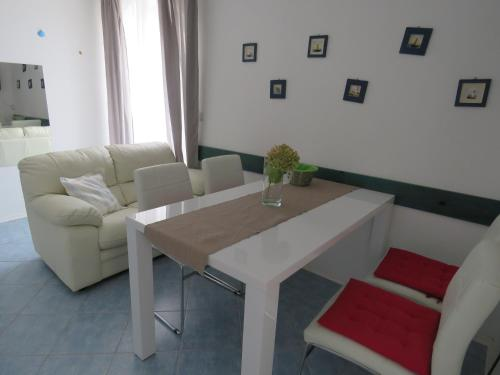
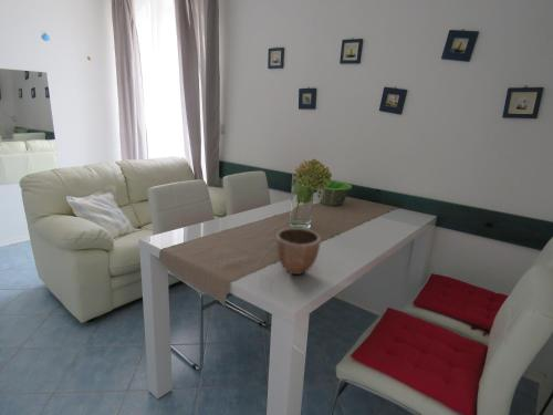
+ decorative bowl (296, 253)
